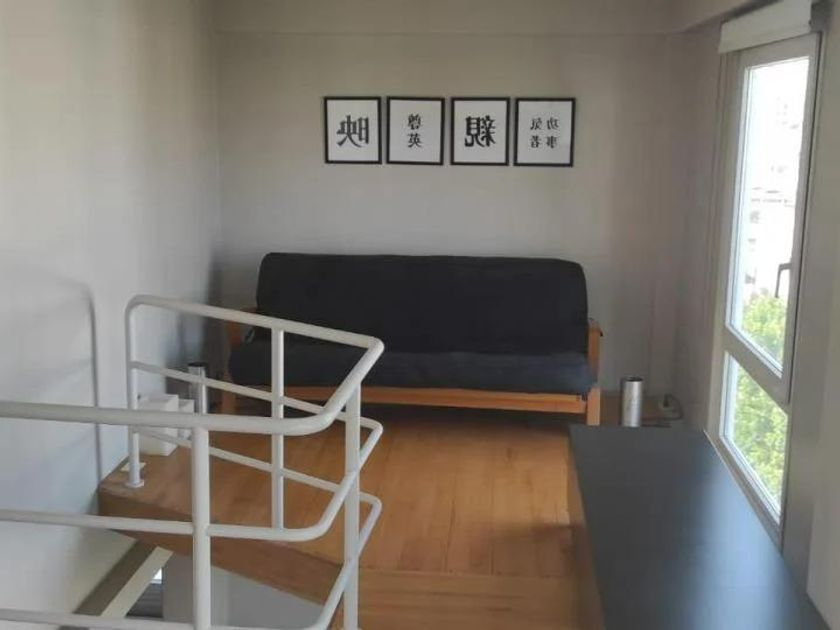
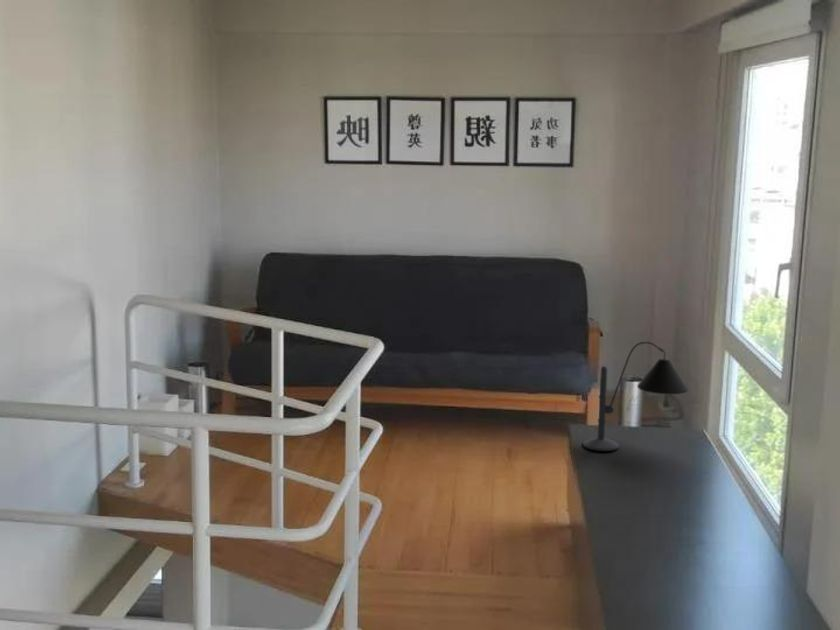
+ desk lamp (640, 389)
